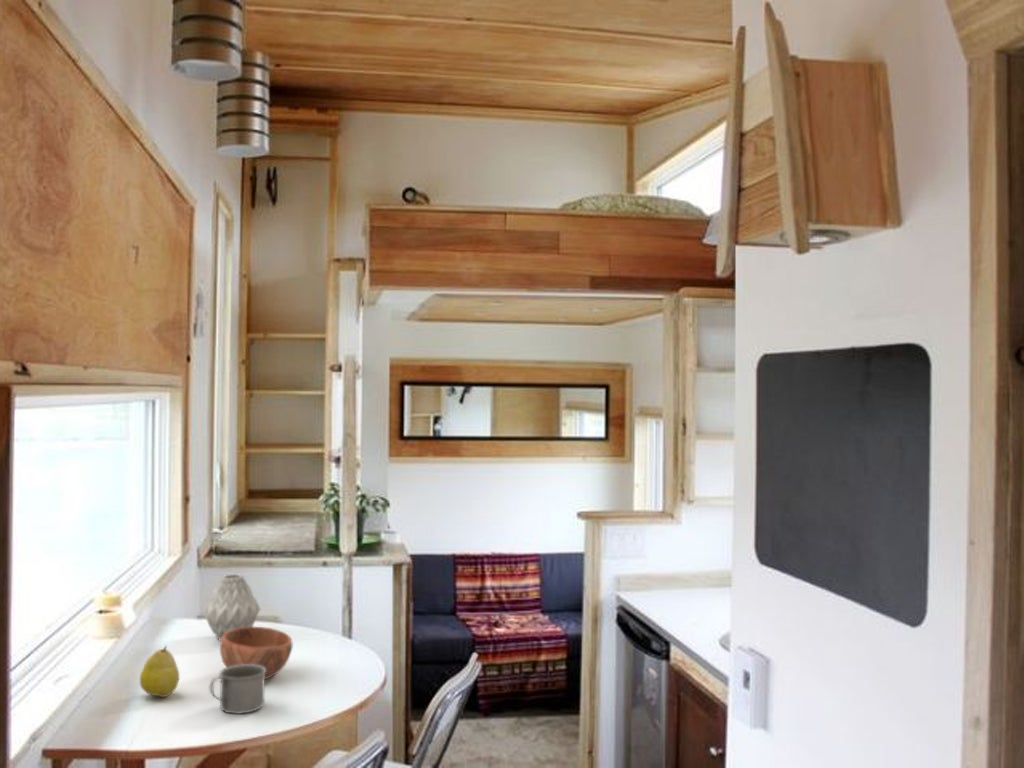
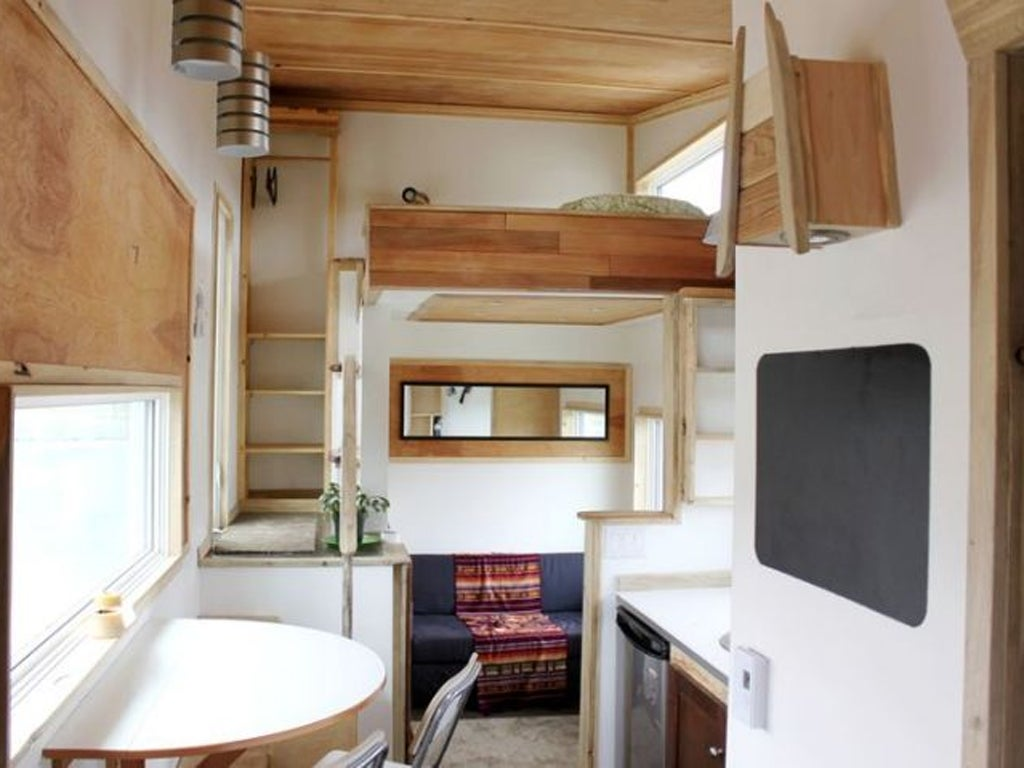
- bowl (256, 654)
- mug (239, 689)
- fruit (159, 670)
- vase (231, 607)
